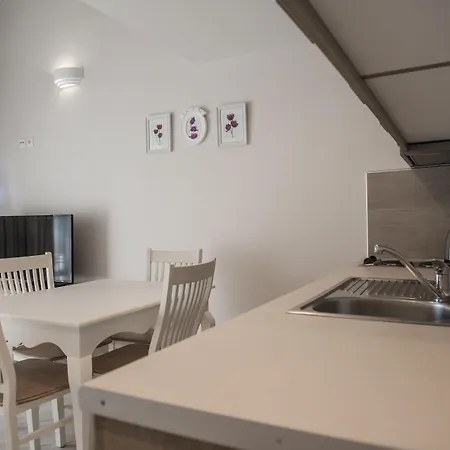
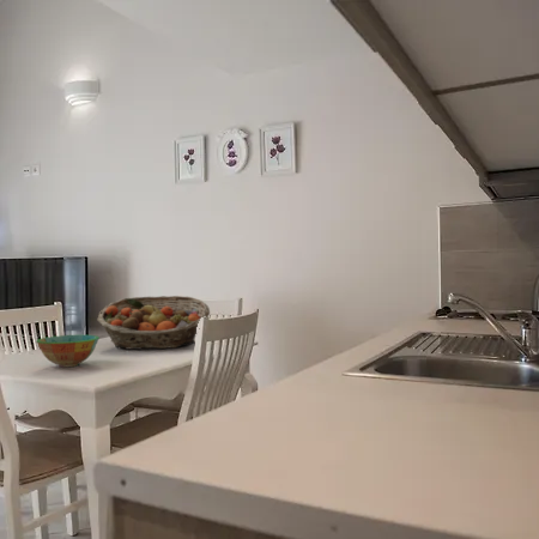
+ fruit basket (155, 321)
+ bowl (68, 351)
